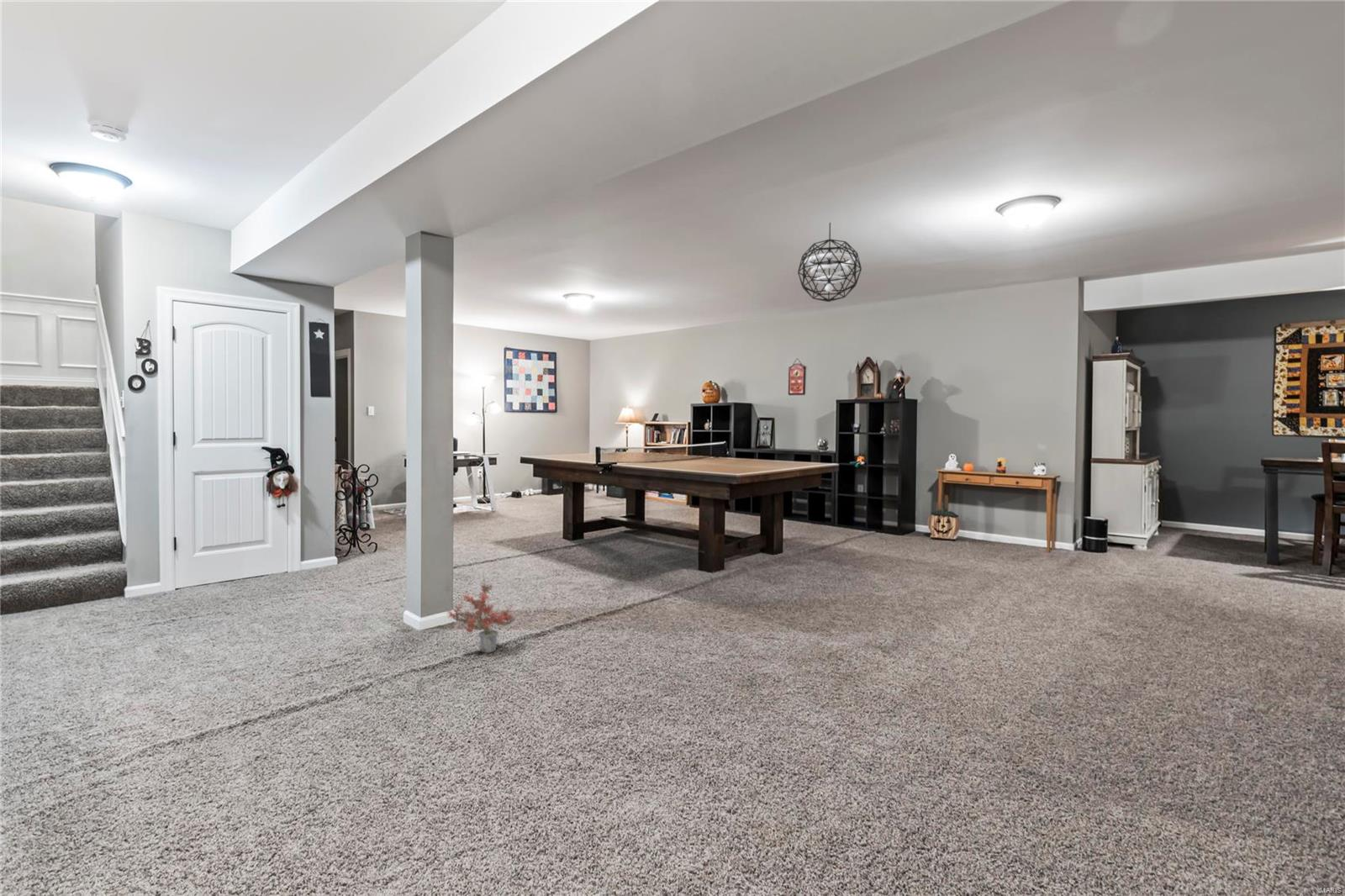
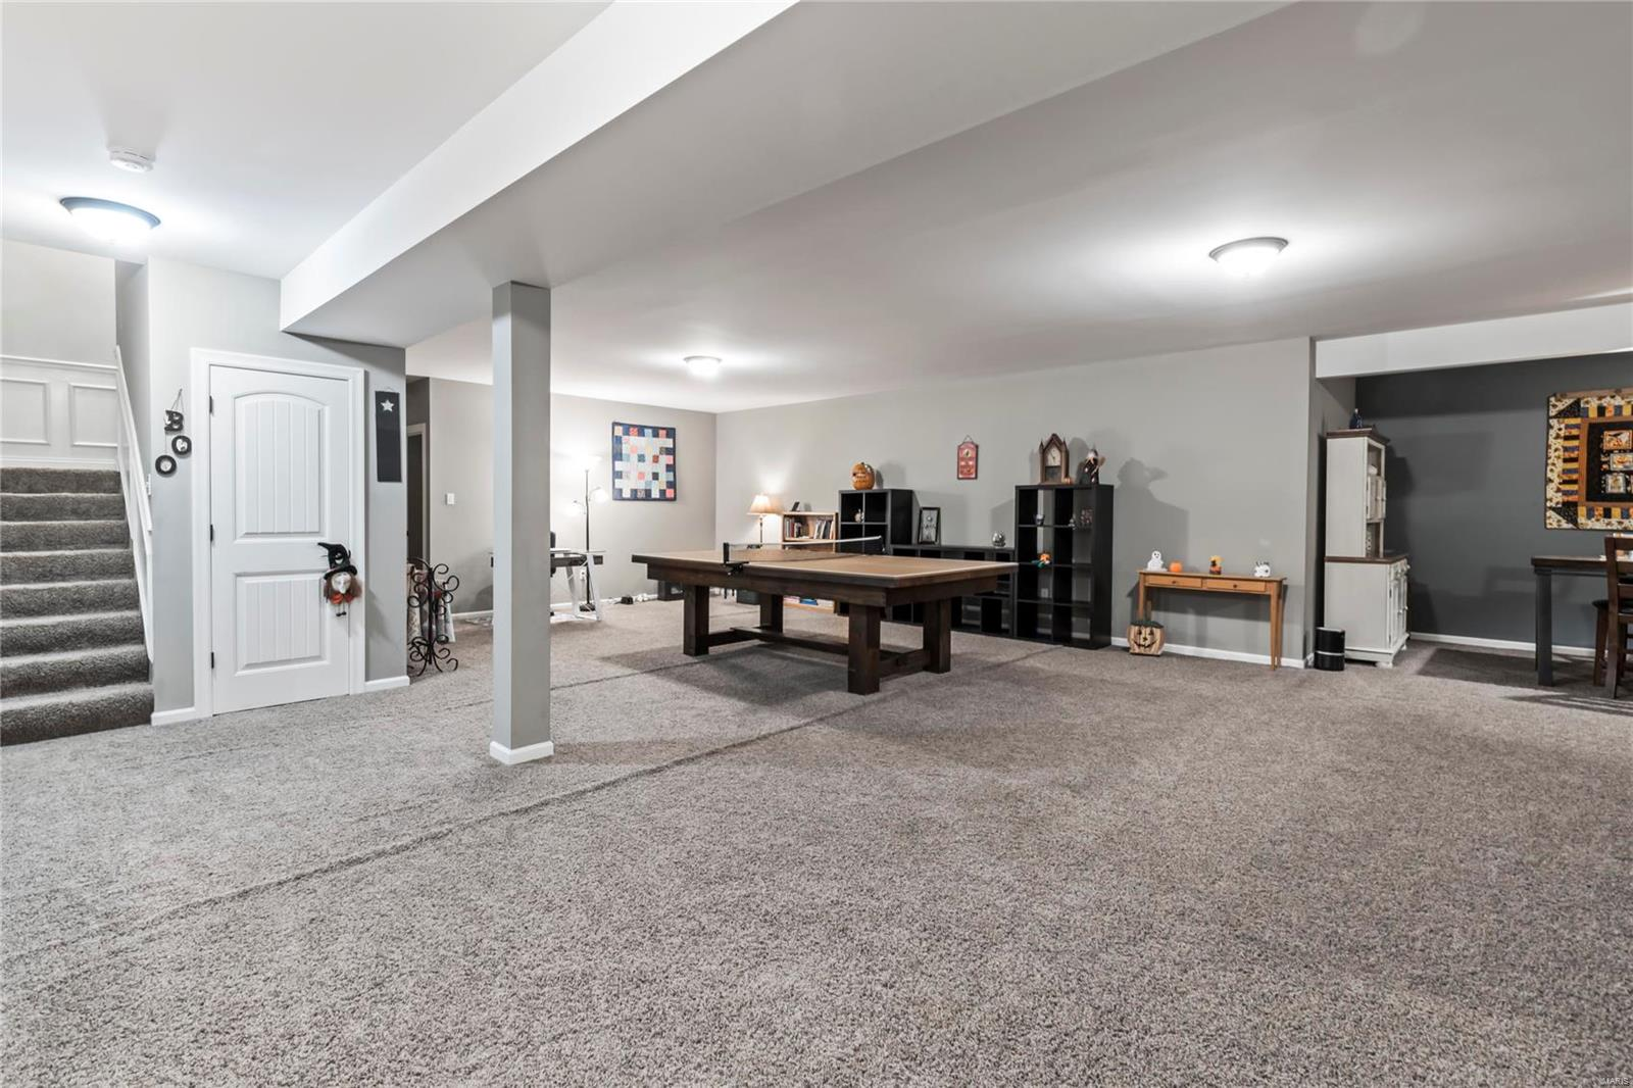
- pendant light (829, 262)
- potted plant (485, 611)
